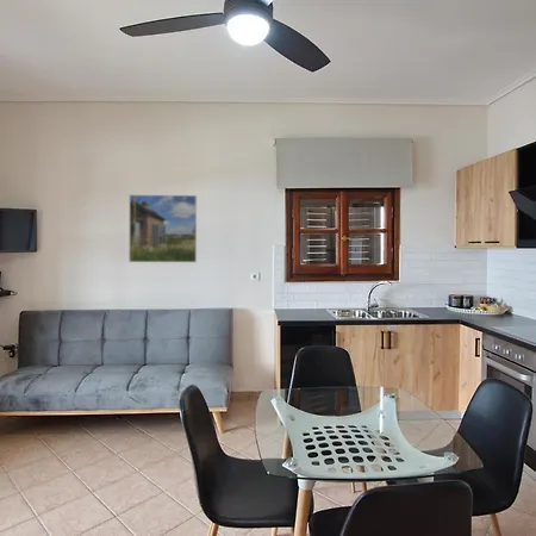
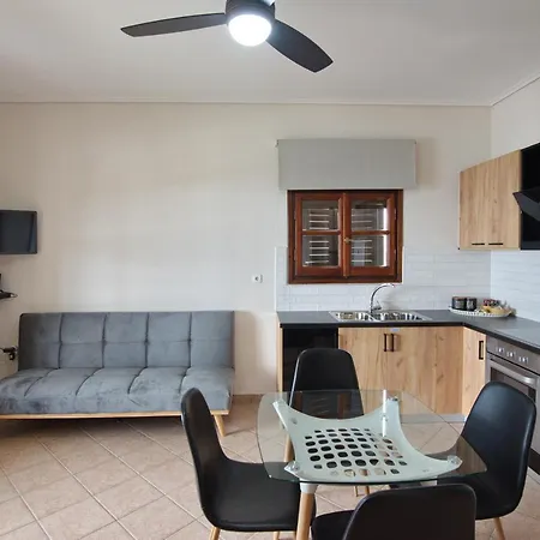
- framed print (162, 229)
